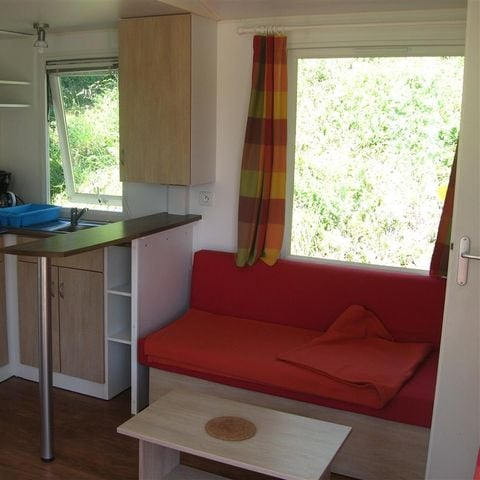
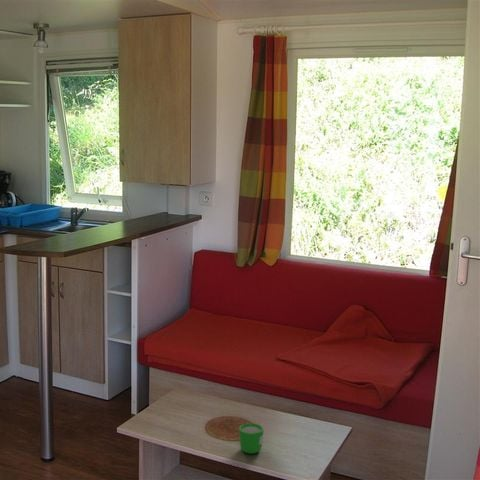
+ mug (252, 437)
